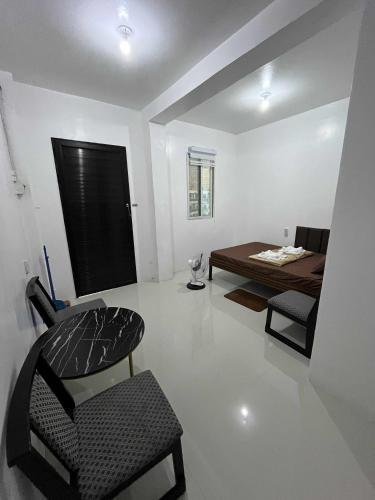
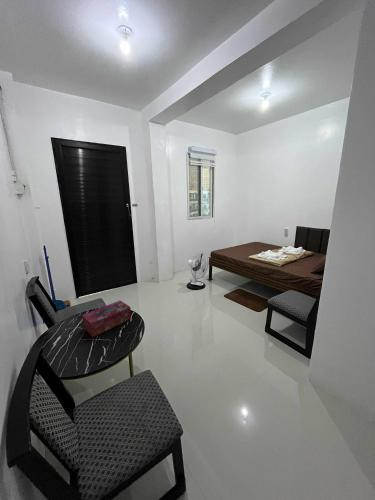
+ tissue box (107, 316)
